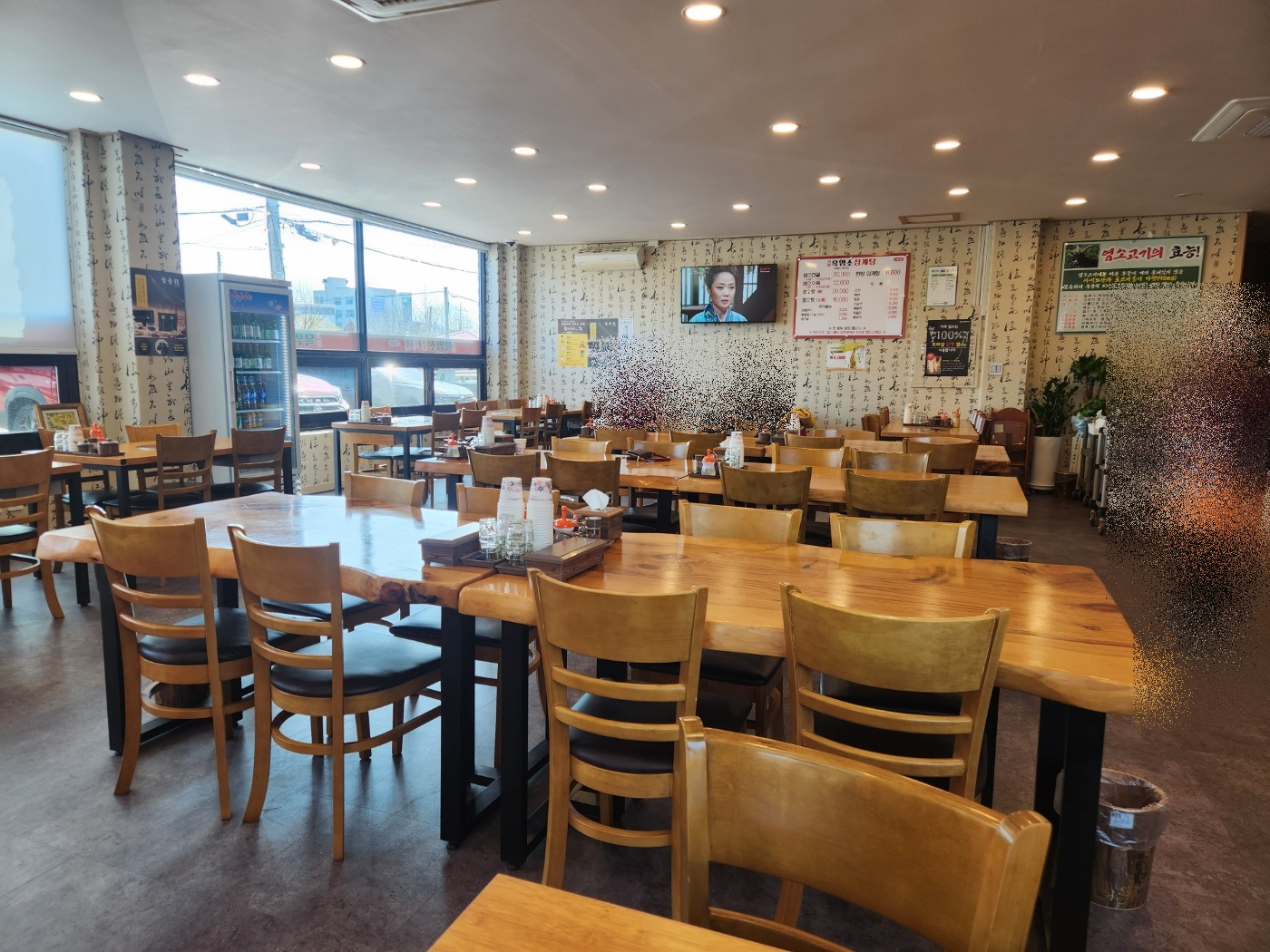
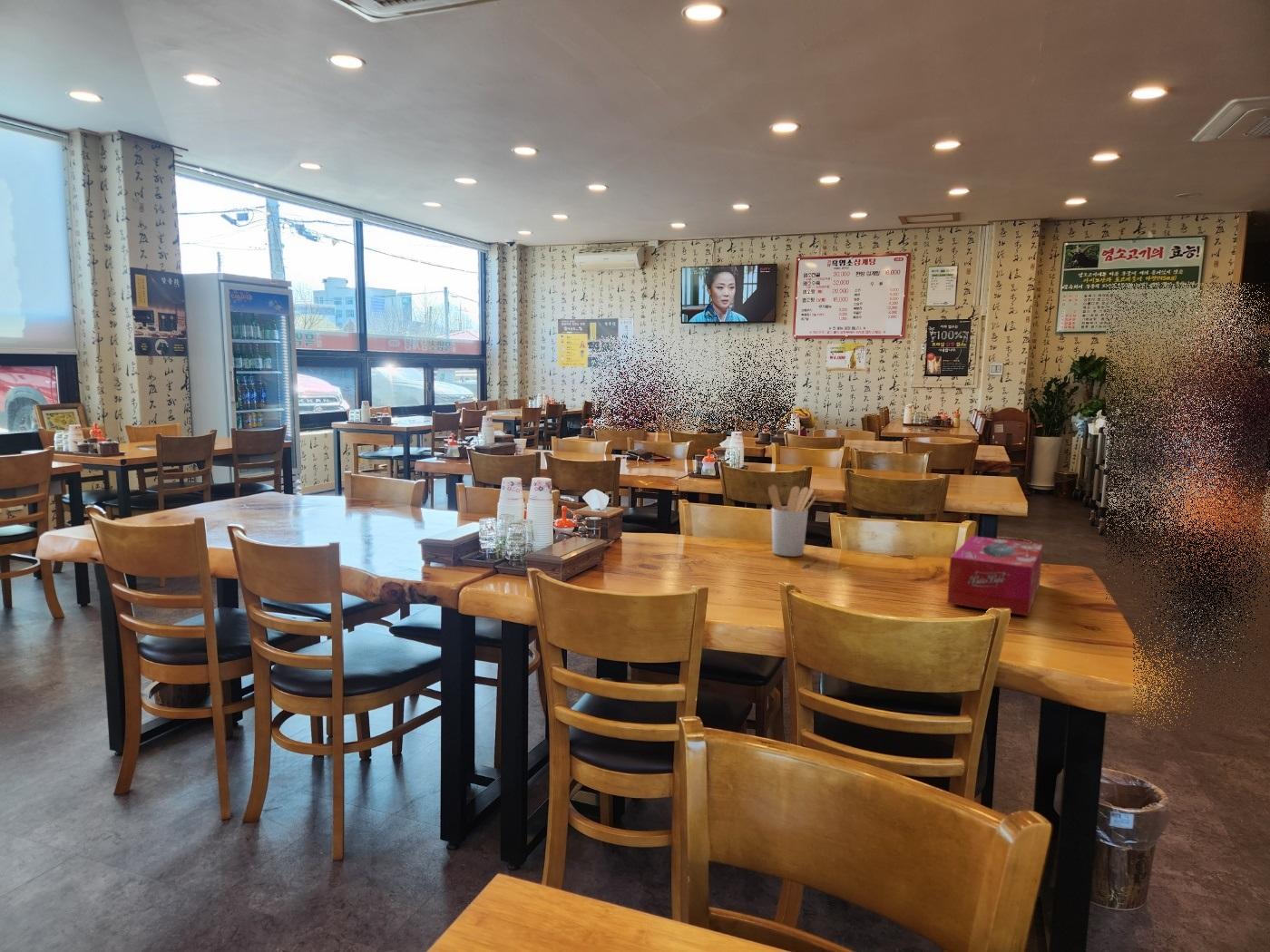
+ utensil holder (793, 519)
+ tissue box (997, 571)
